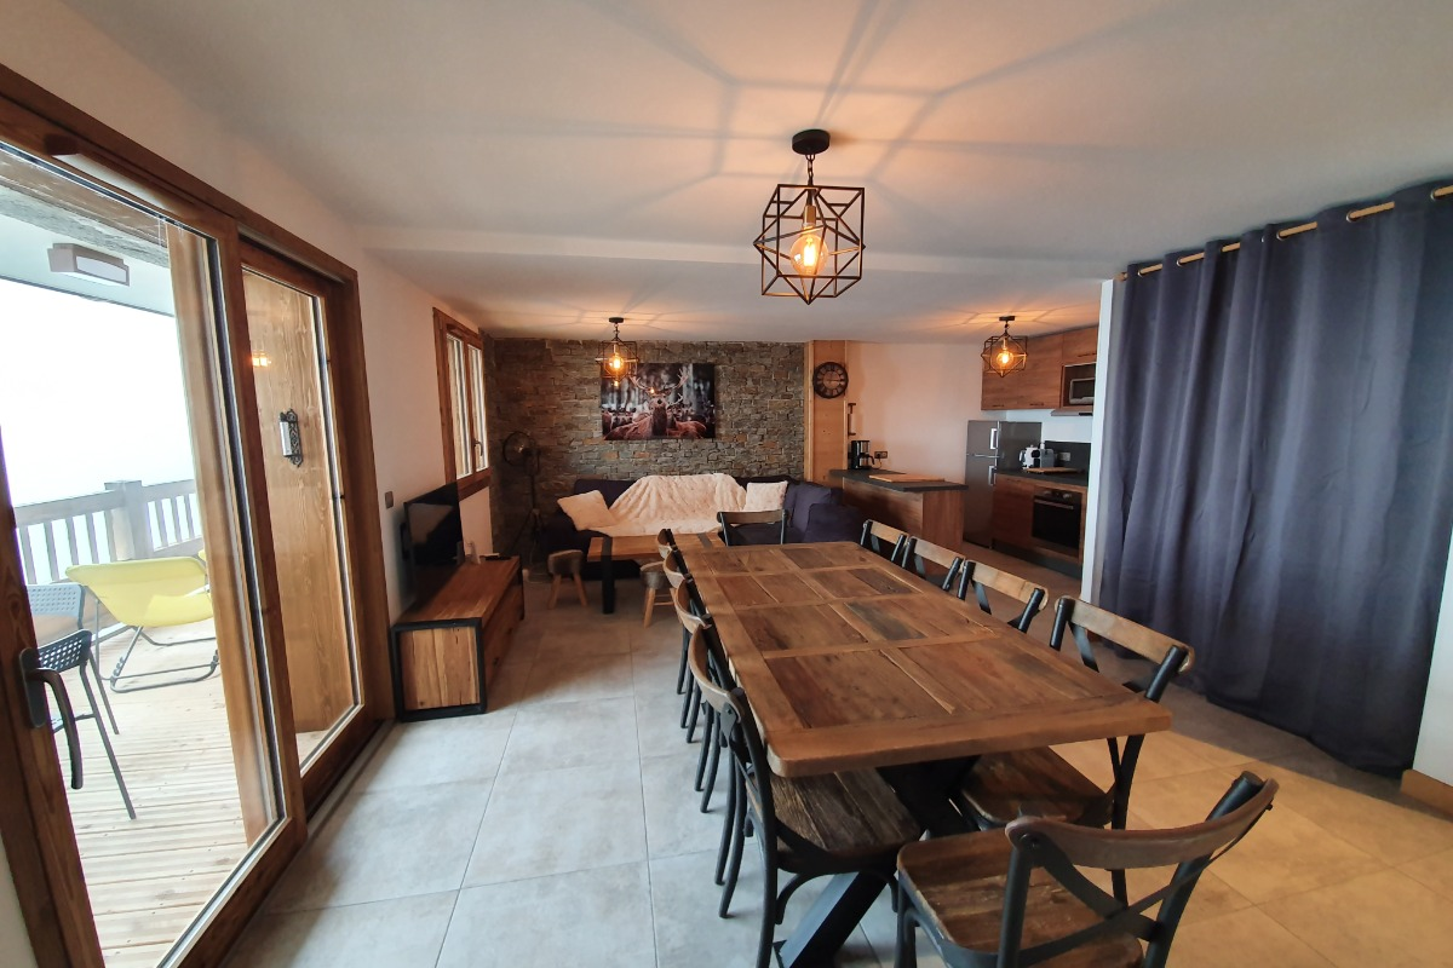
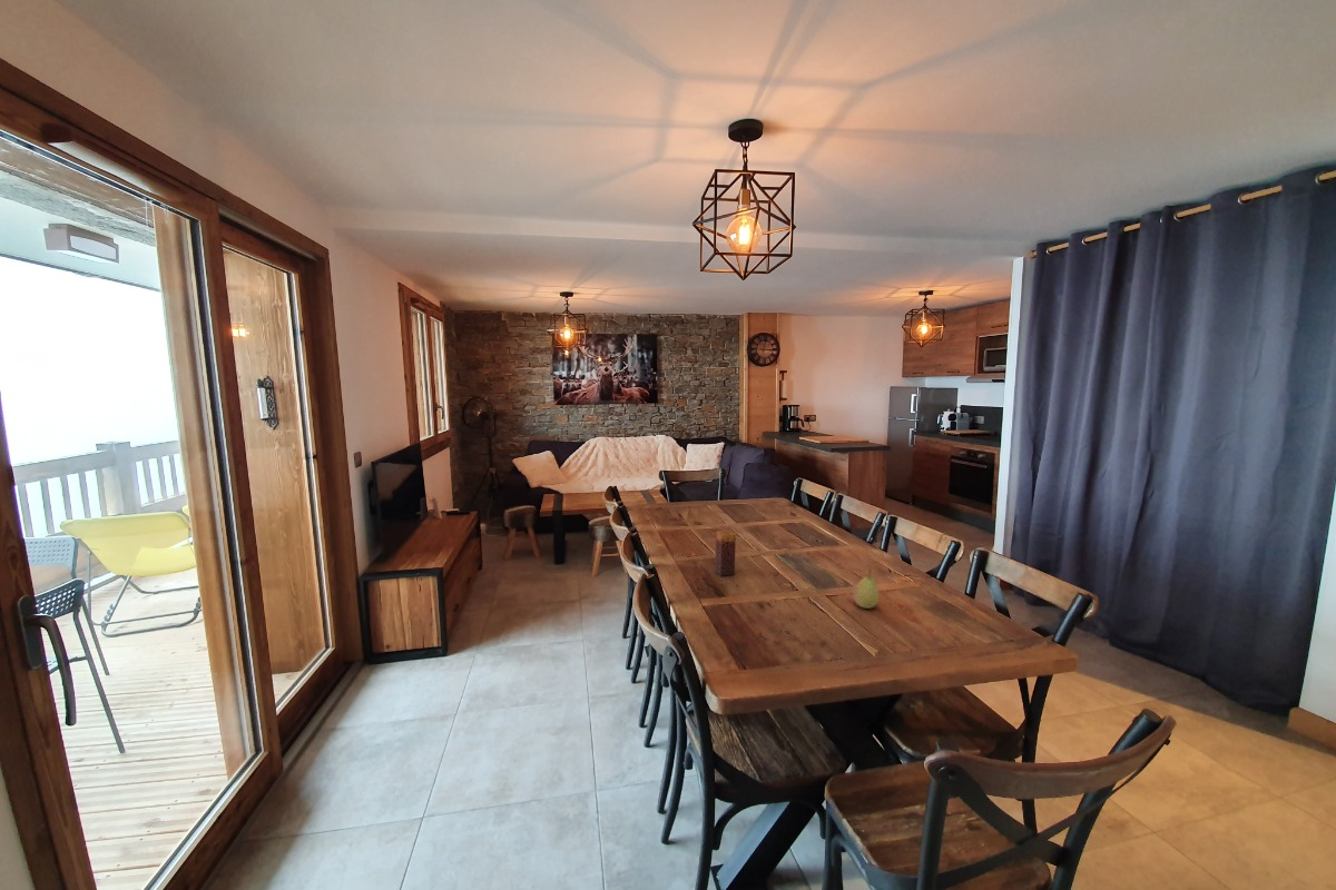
+ candle (725, 552)
+ fruit (866, 587)
